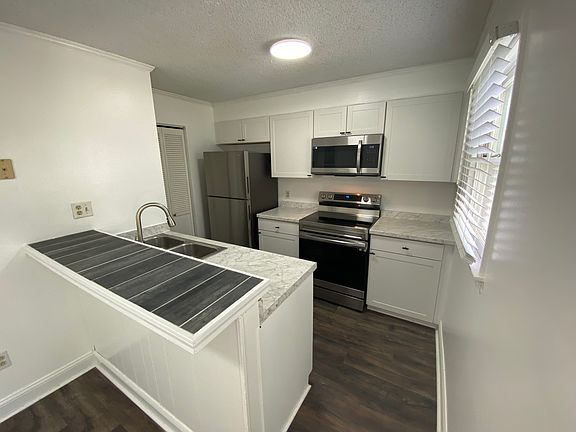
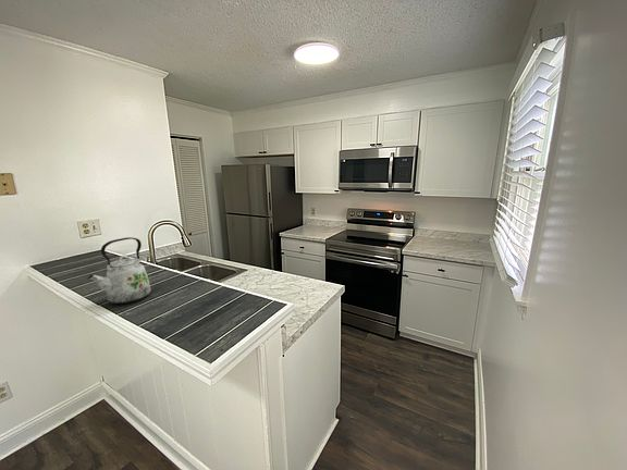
+ kettle (118, 271)
